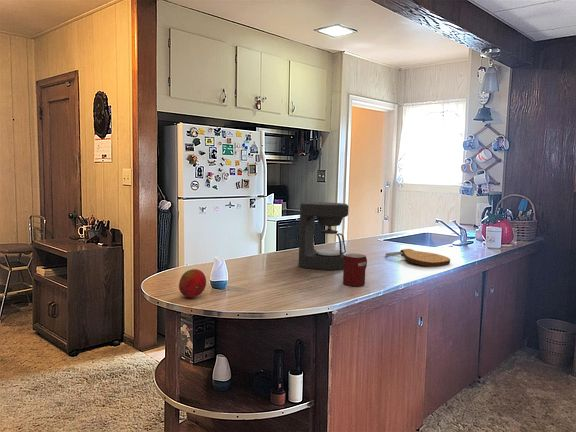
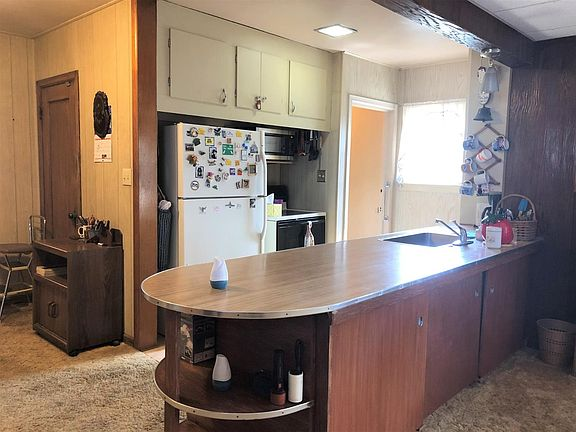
- mug (357, 268)
- coffee maker (325, 233)
- key chain (414, 255)
- fruit (191, 283)
